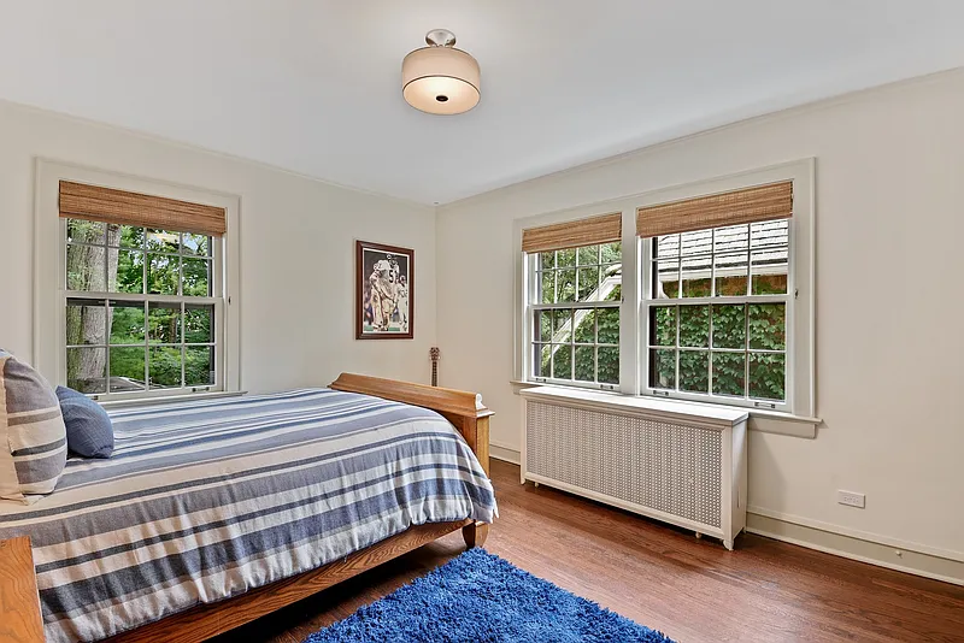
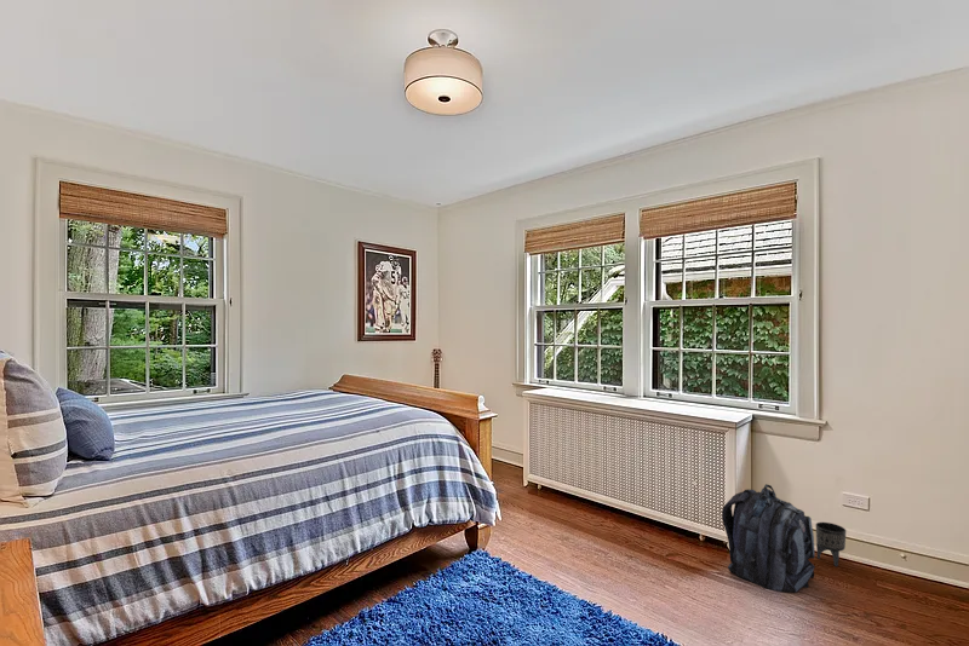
+ backpack (767, 529)
+ planter (830, 543)
